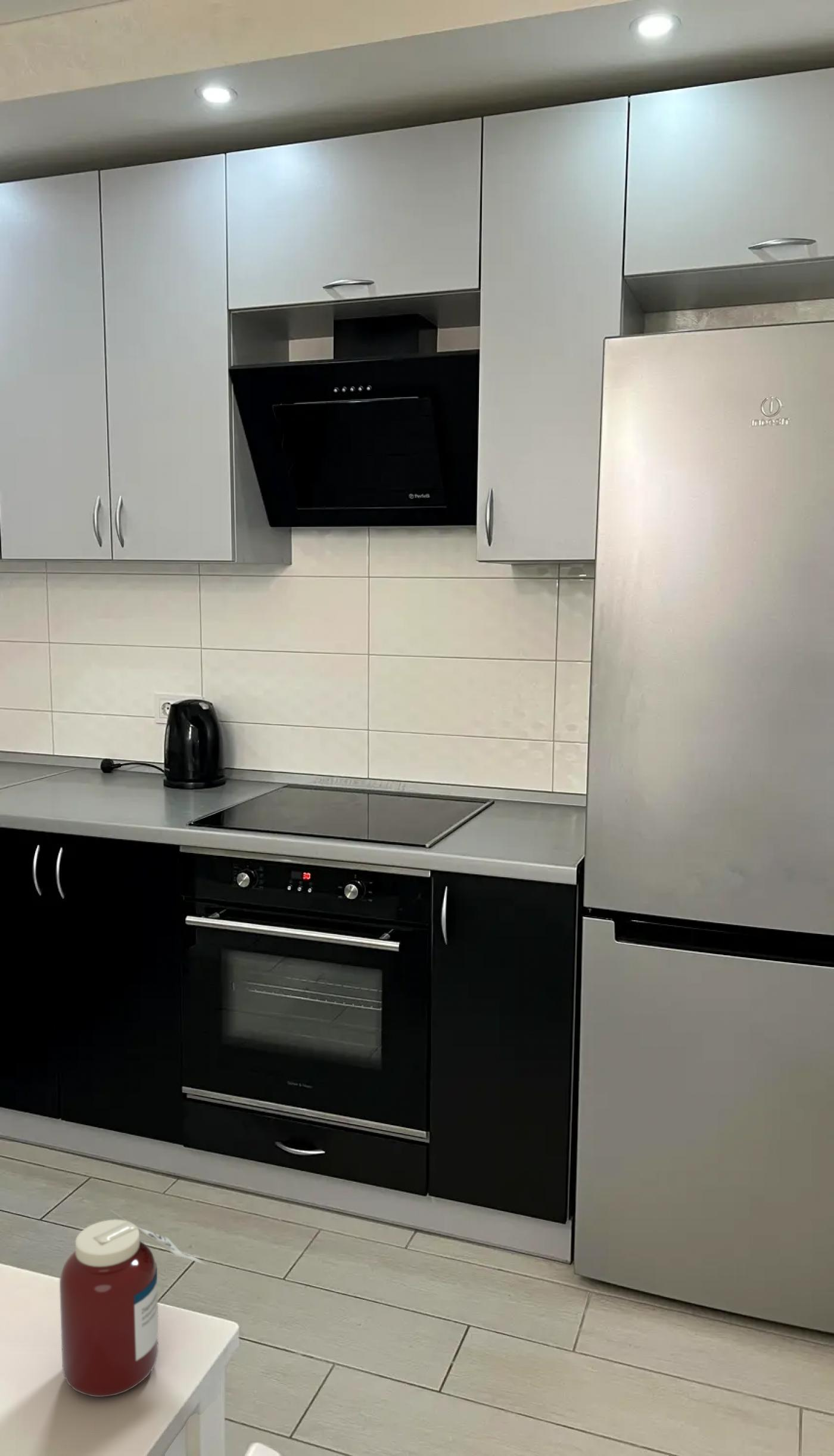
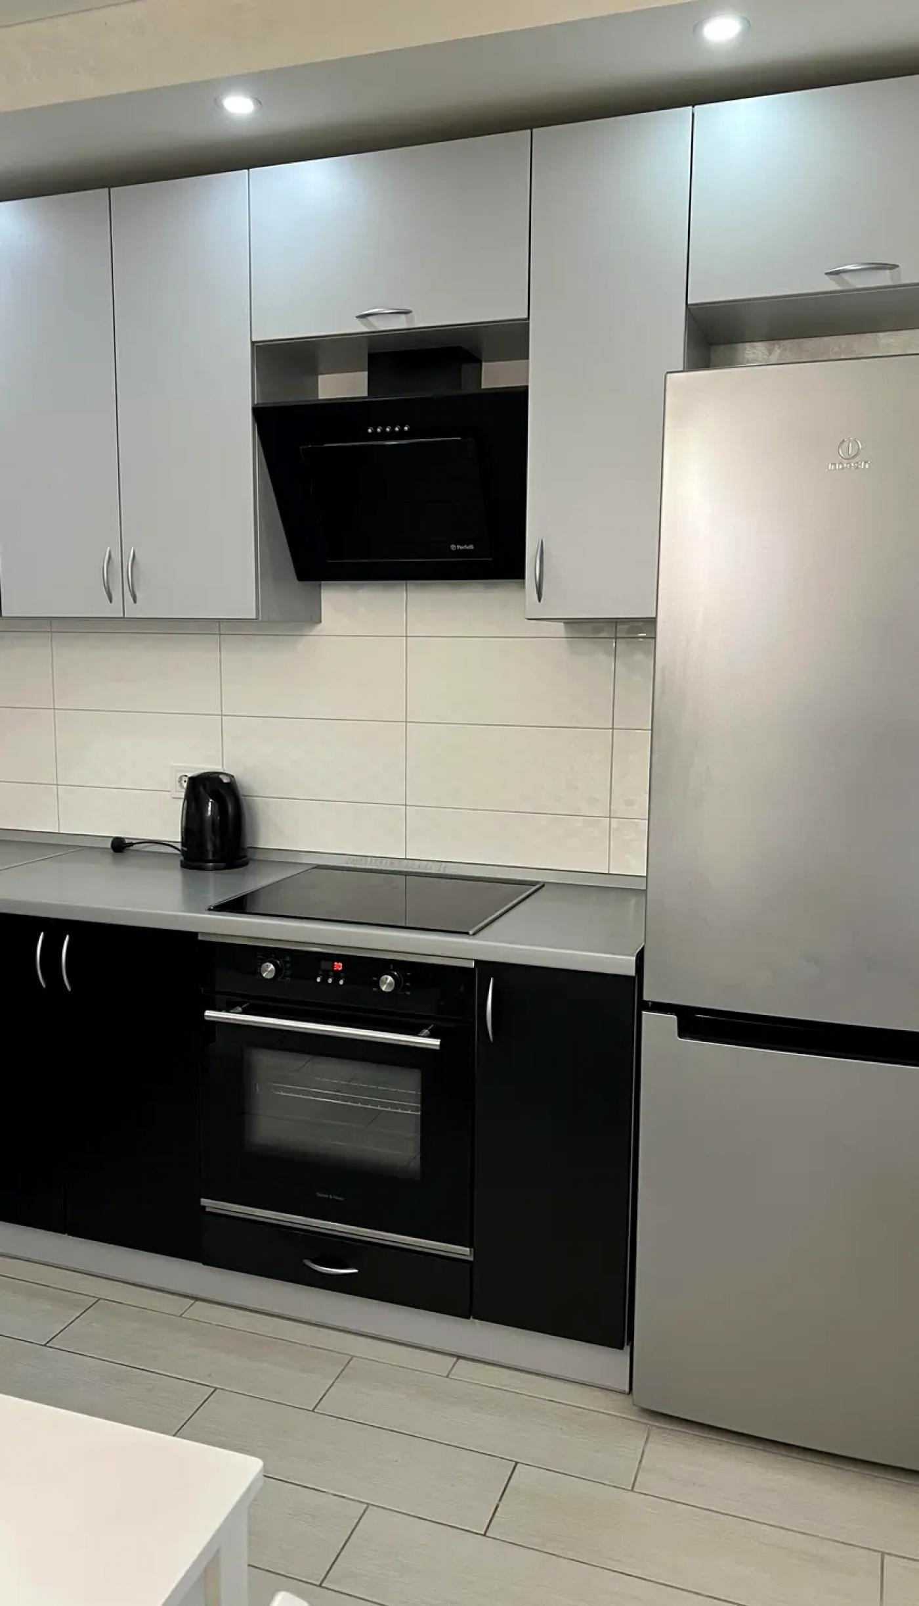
- jar (127, 1294)
